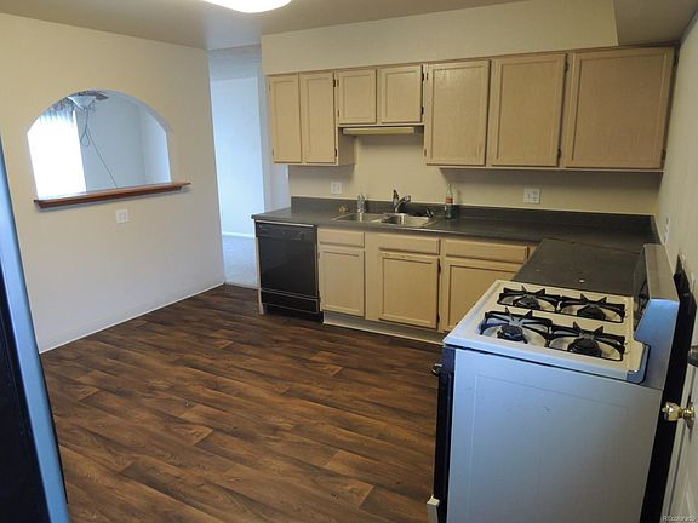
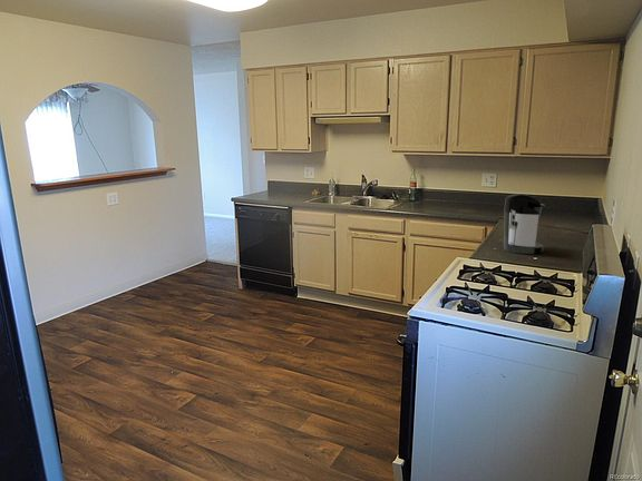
+ coffee maker (525, 224)
